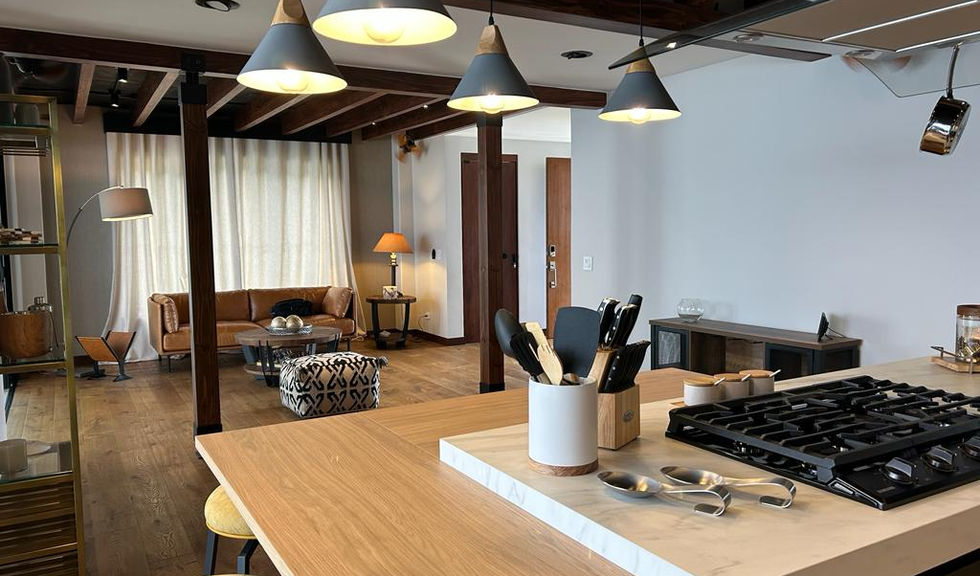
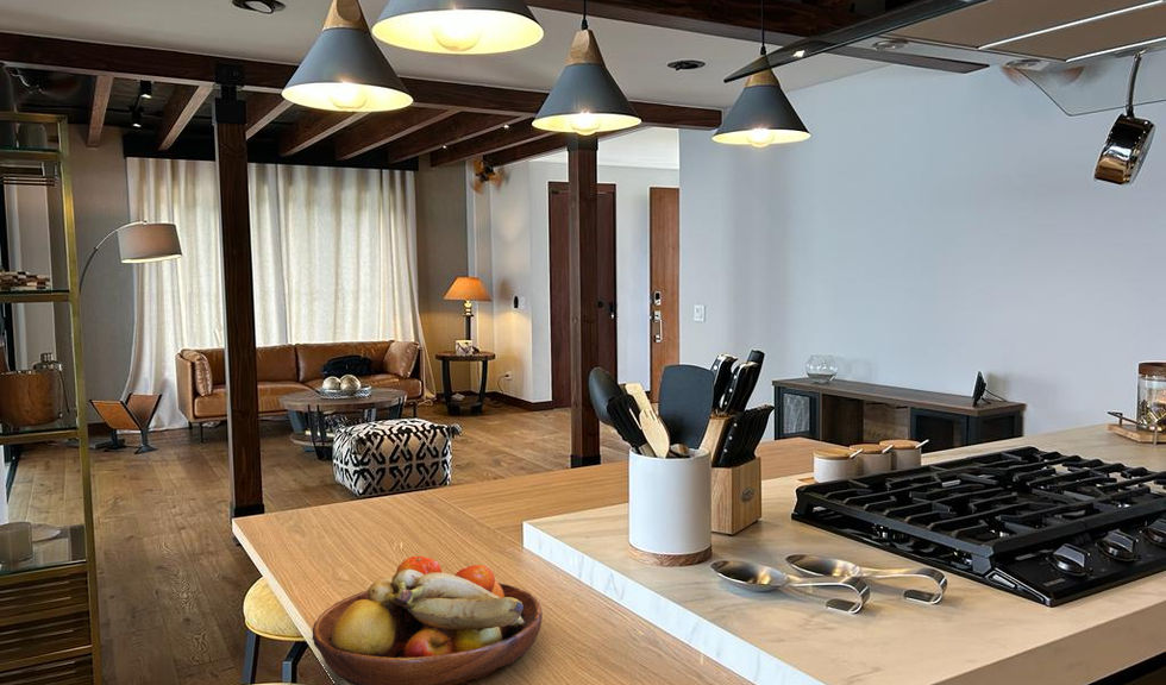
+ fruit bowl (432, 605)
